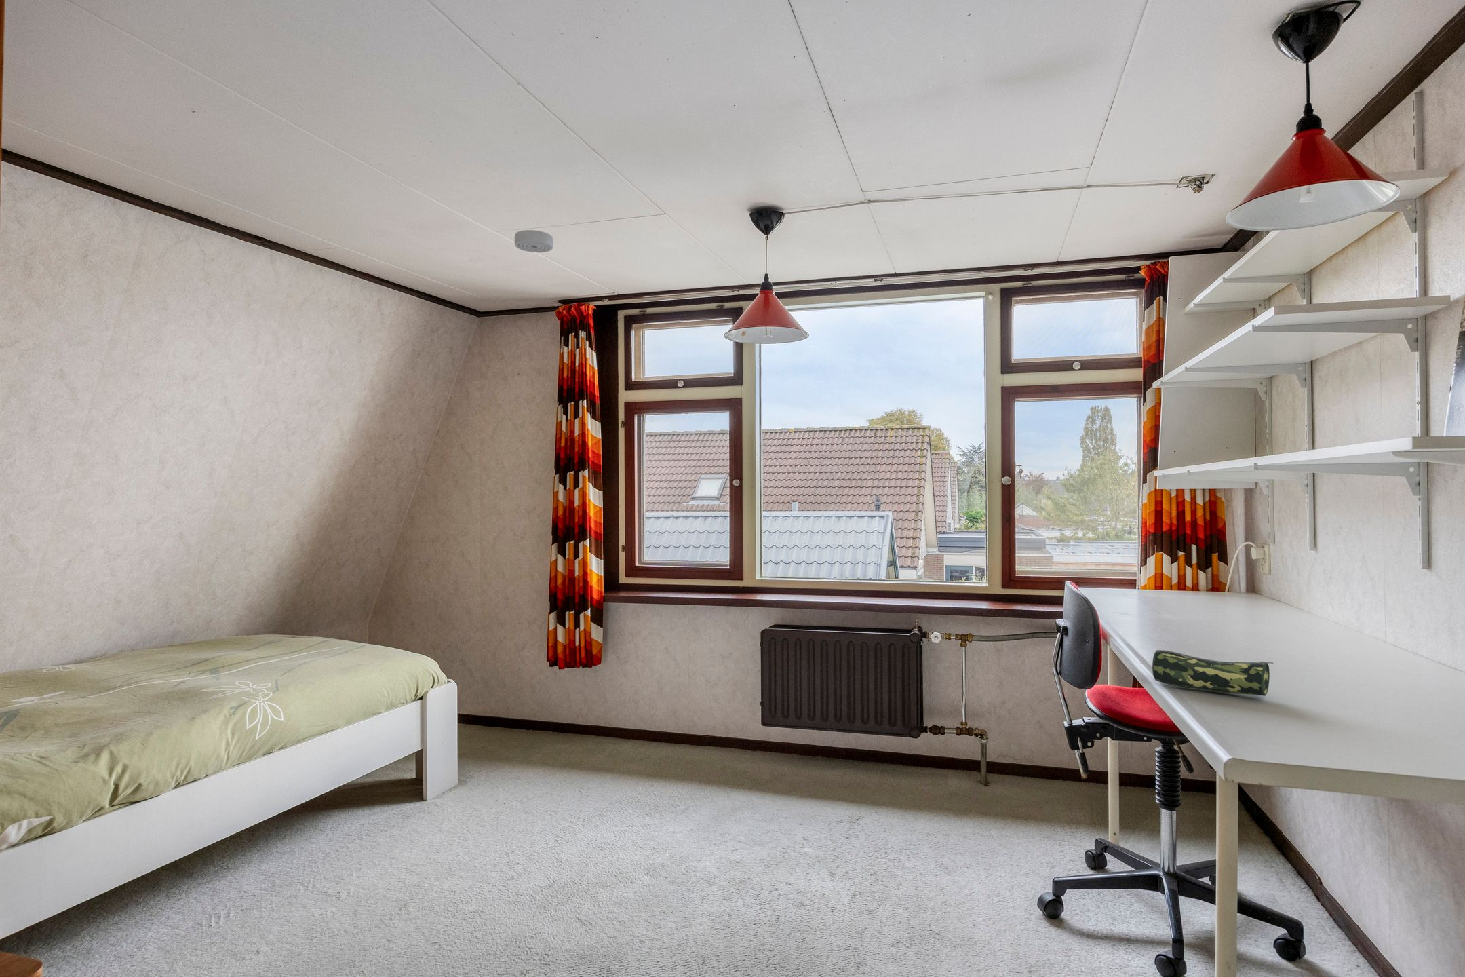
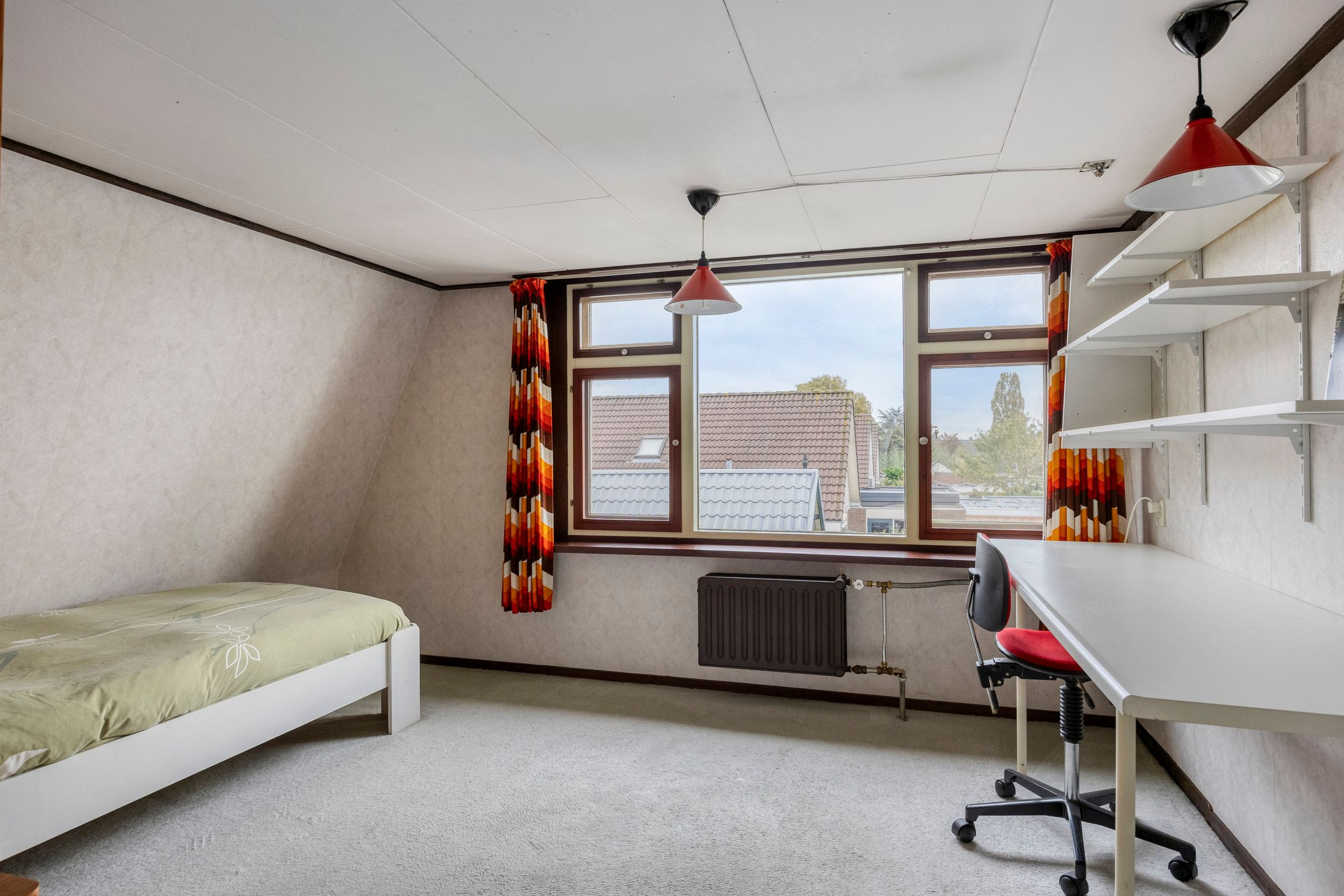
- smoke detector (534, 242)
- pencil case (1212, 673)
